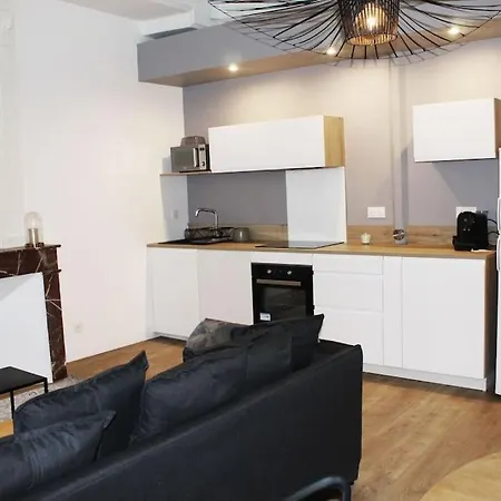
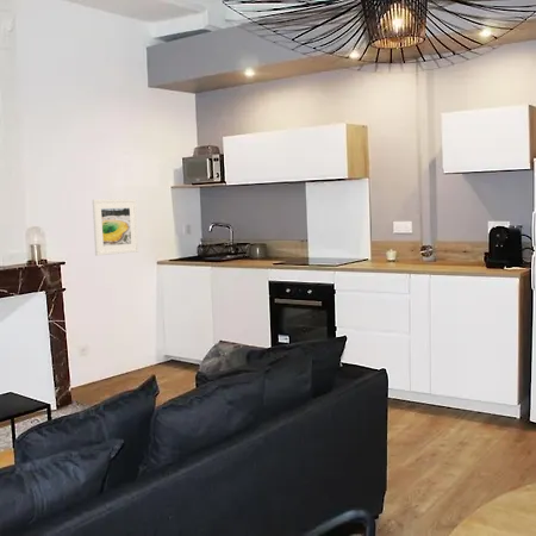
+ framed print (116, 226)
